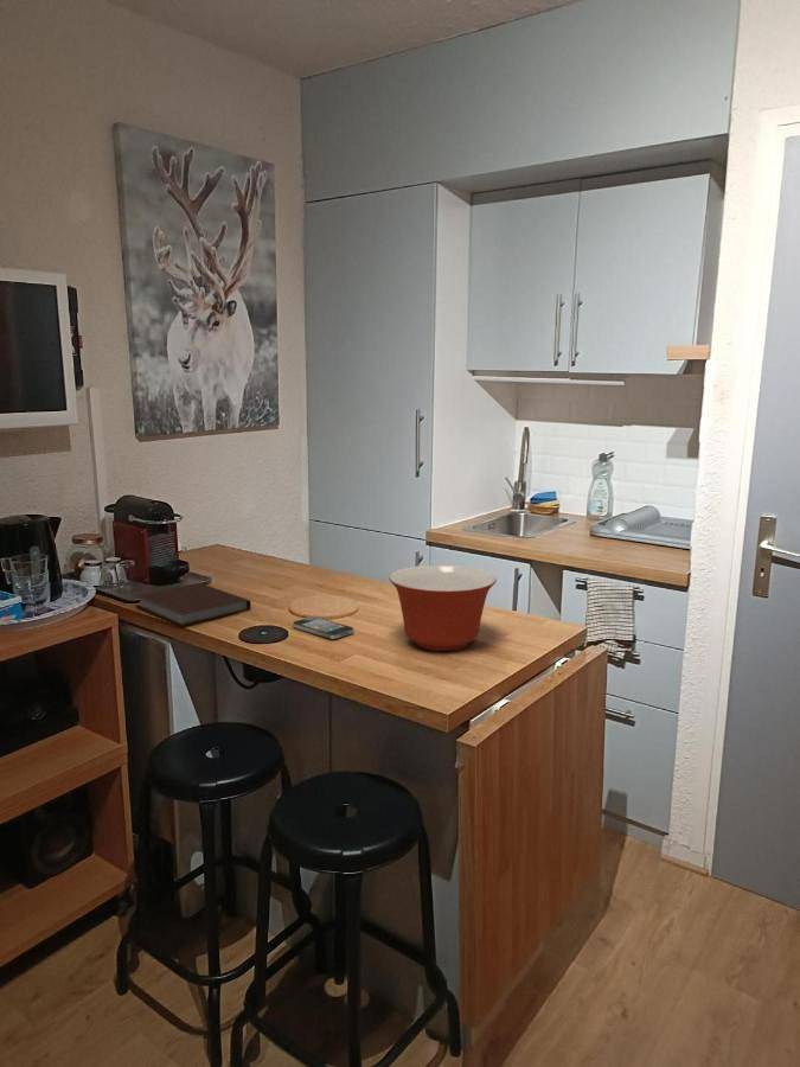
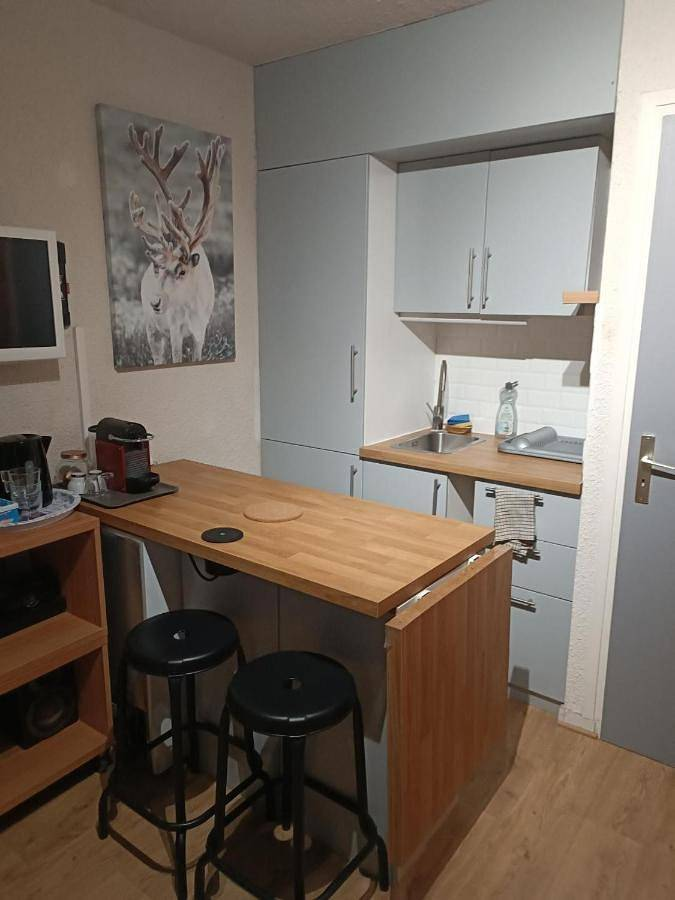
- smartphone (322, 627)
- mixing bowl (441, 609)
- notebook (192, 602)
